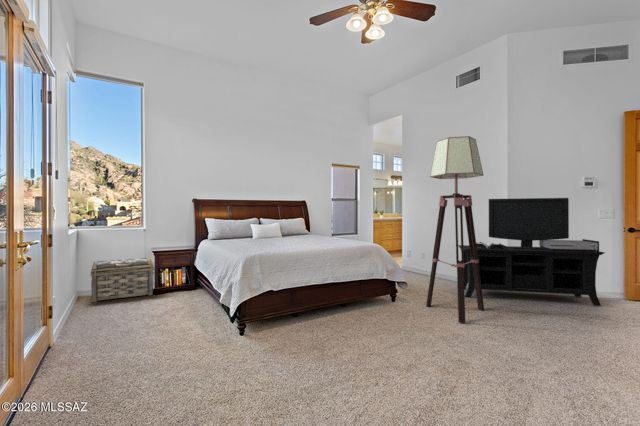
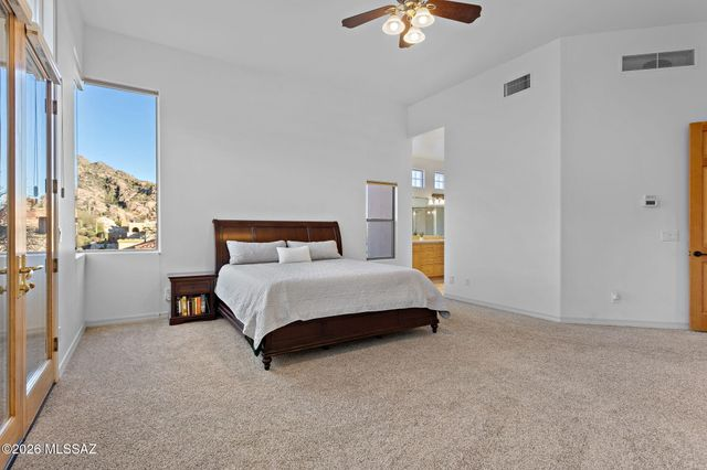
- media console (523, 247)
- floor lamp (461, 225)
- basket (123, 276)
